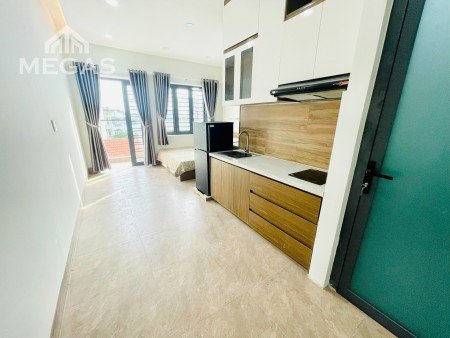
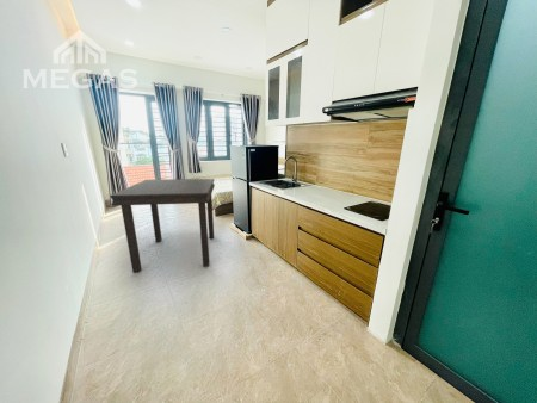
+ dining table (159, 219)
